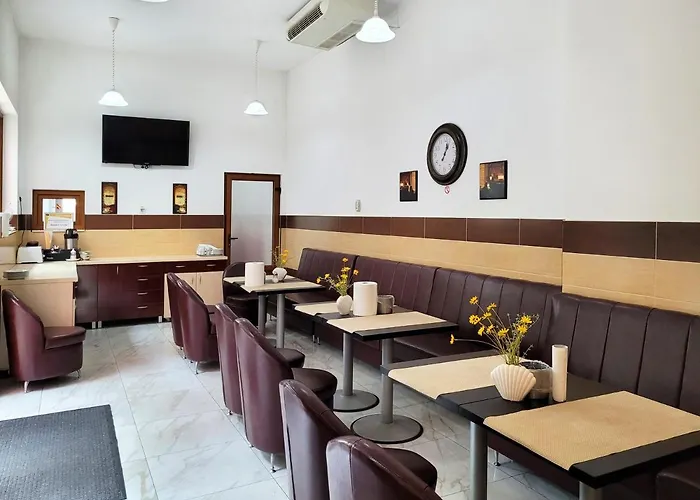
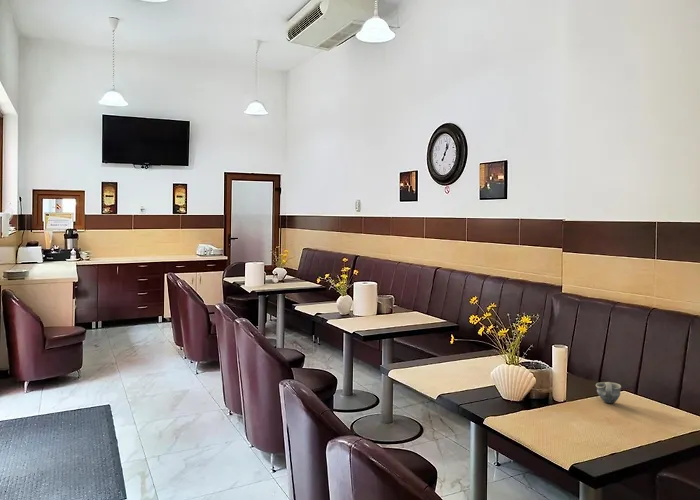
+ cup (607, 390)
